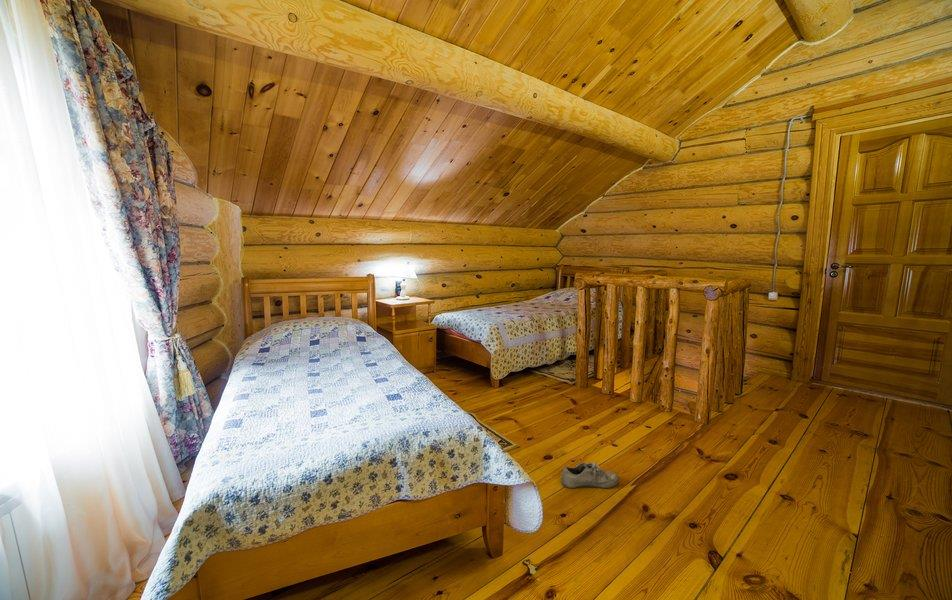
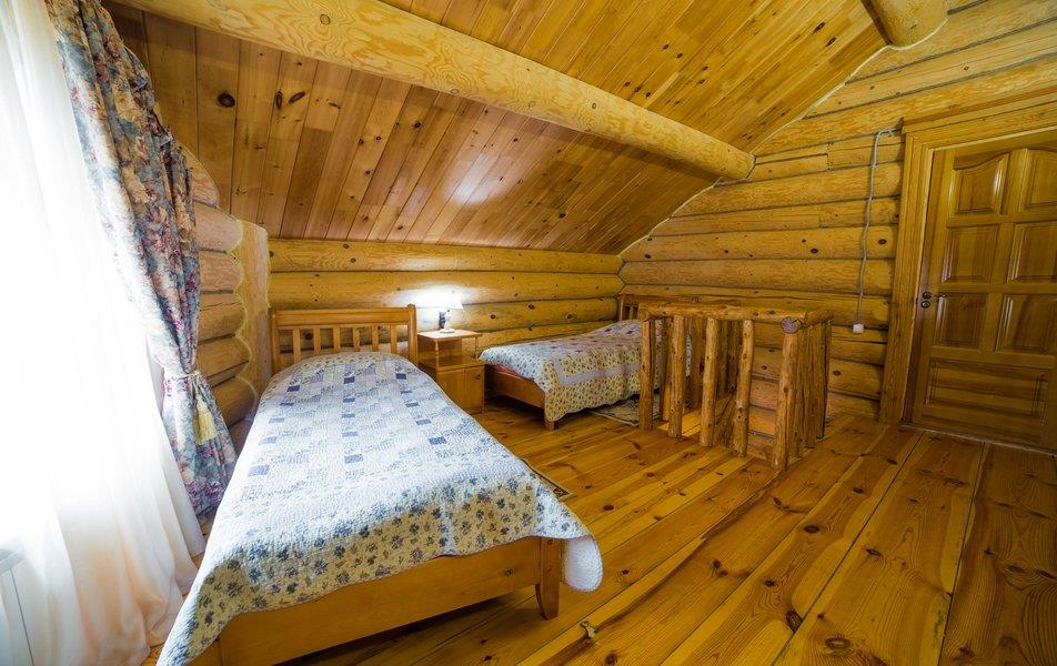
- shoe (589, 471)
